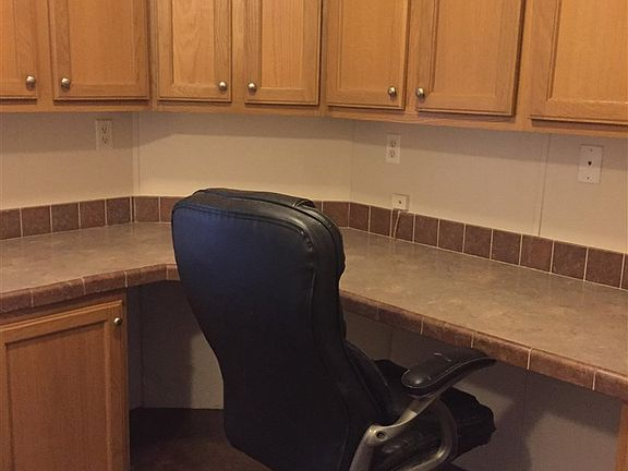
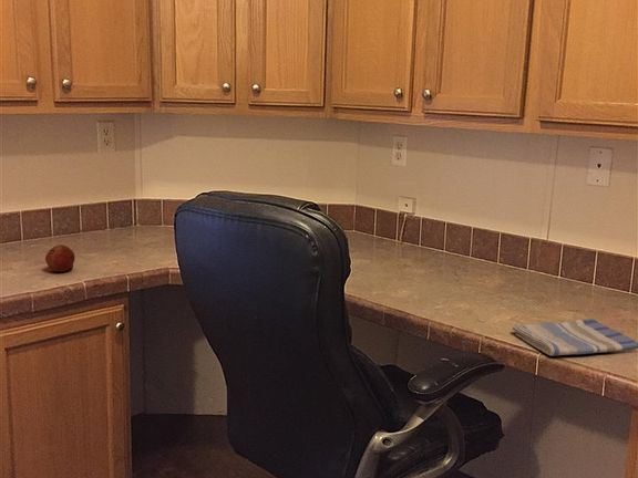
+ dish towel (574, 335)
+ fruit (60, 258)
